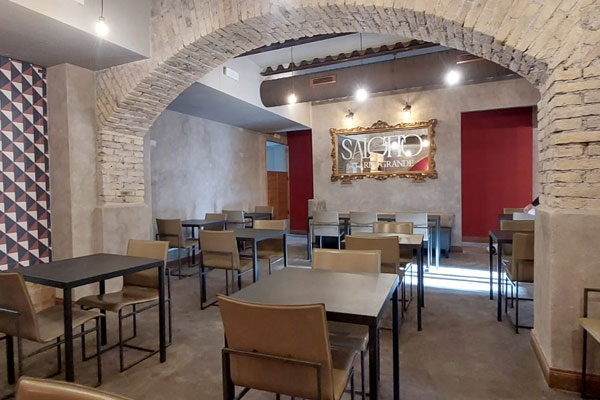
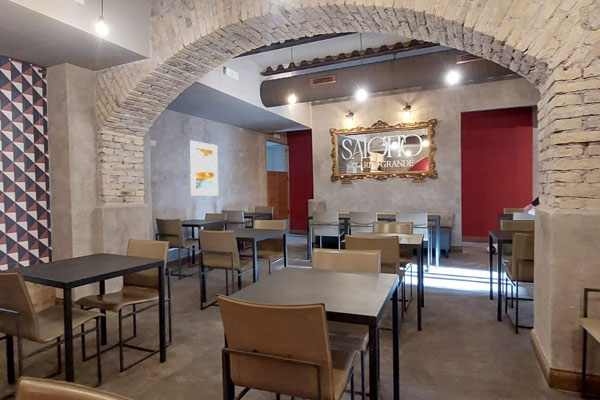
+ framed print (204, 169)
